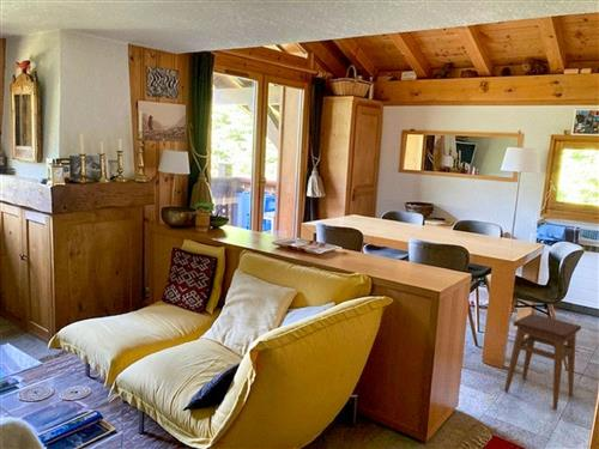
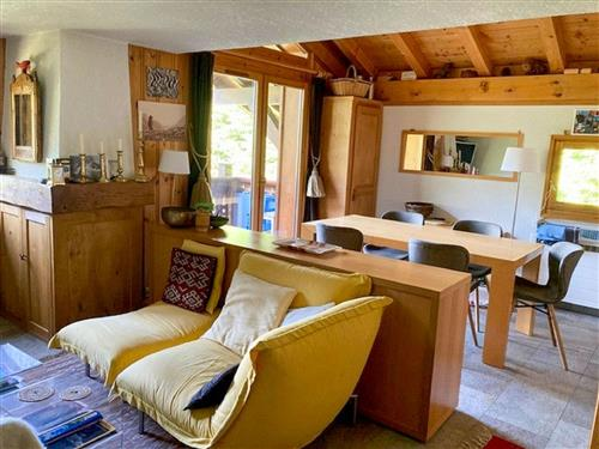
- stool (543, 356)
